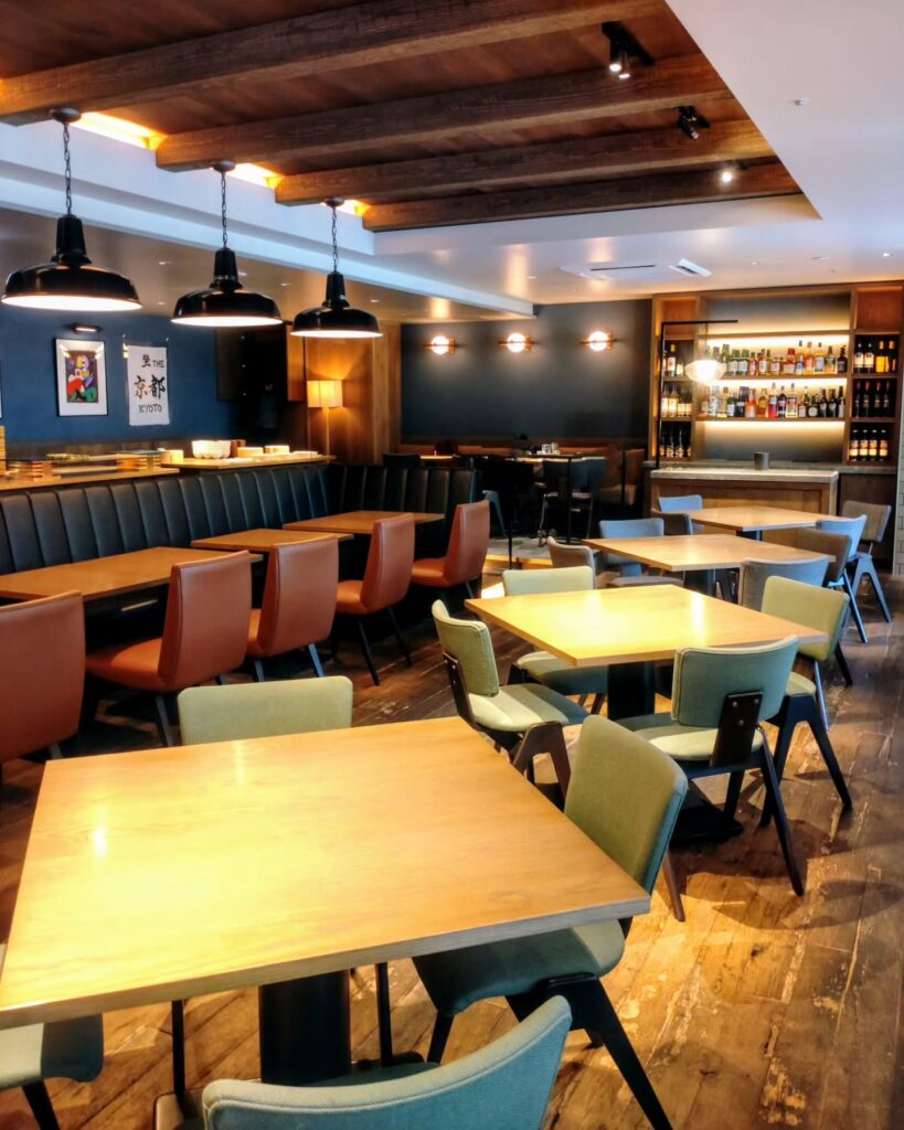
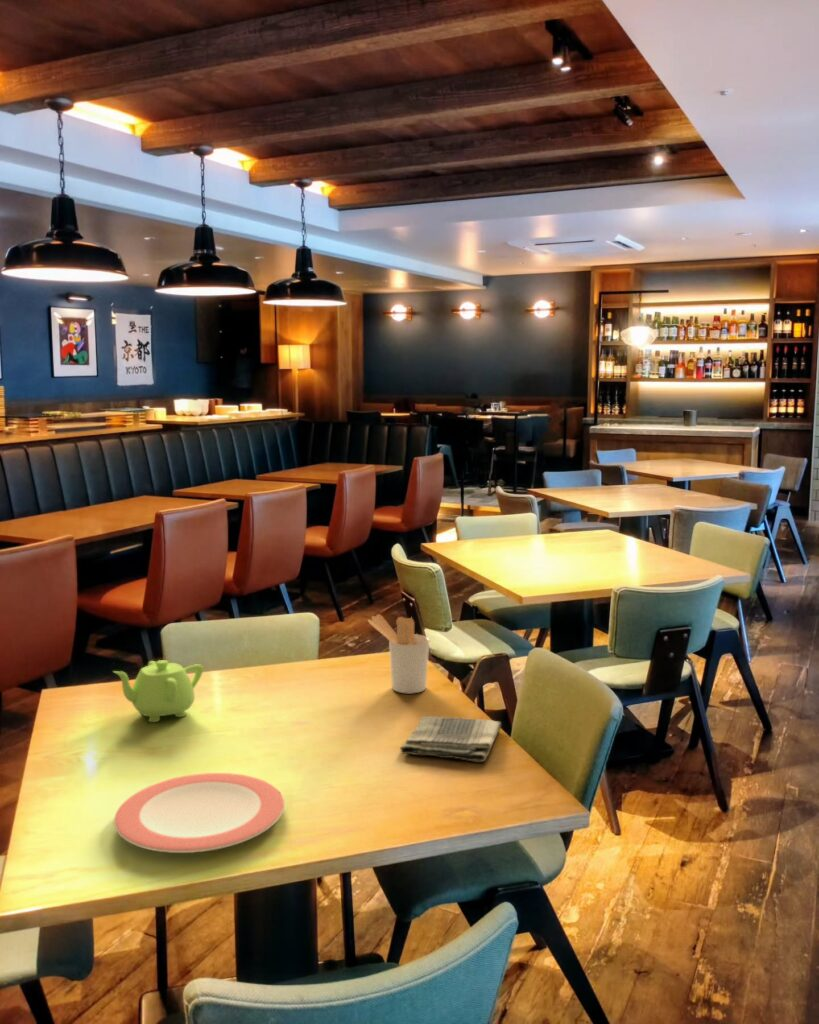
+ utensil holder (398, 651)
+ teapot (159, 688)
+ dish towel (452, 735)
+ plate (201, 813)
